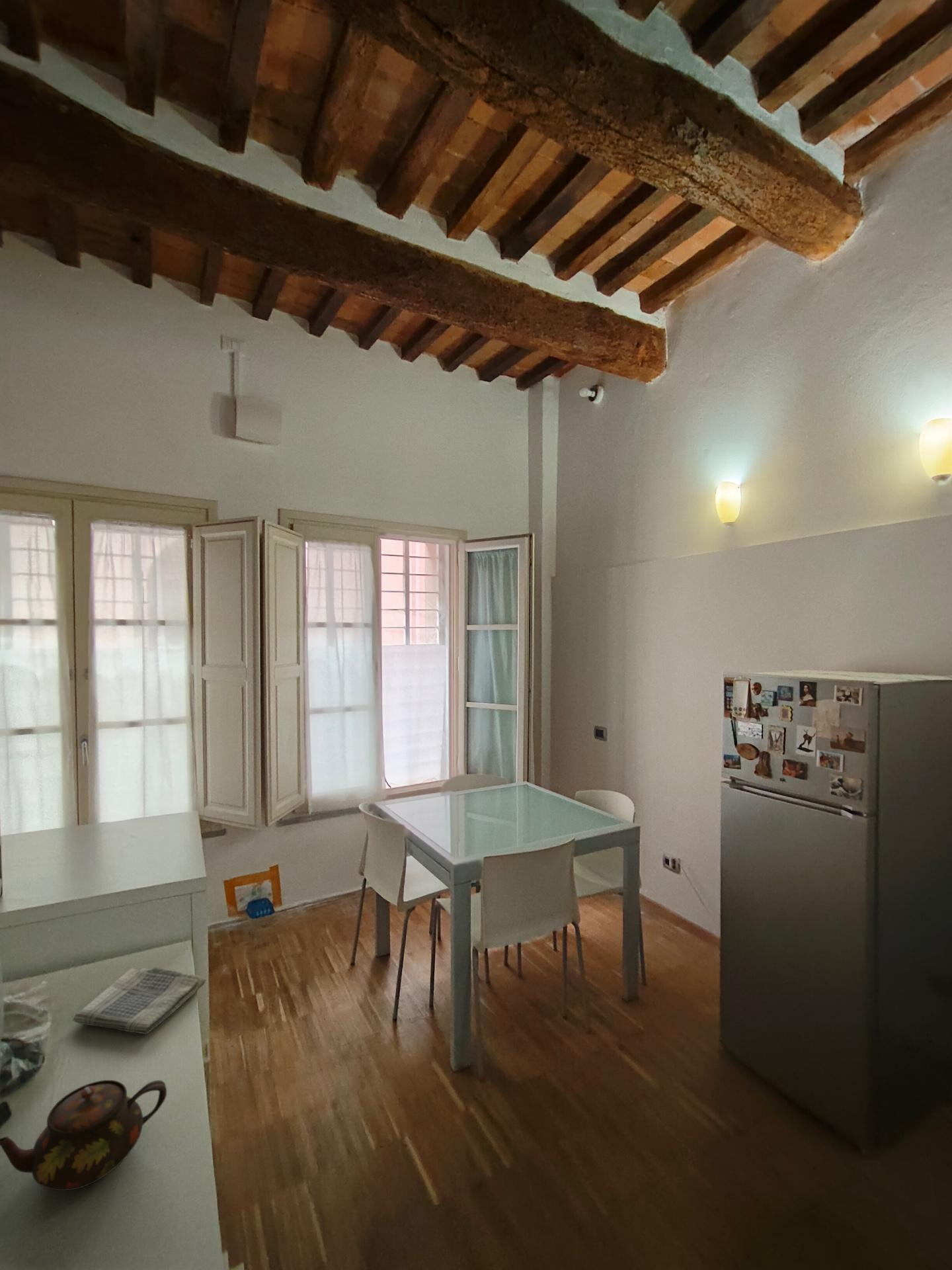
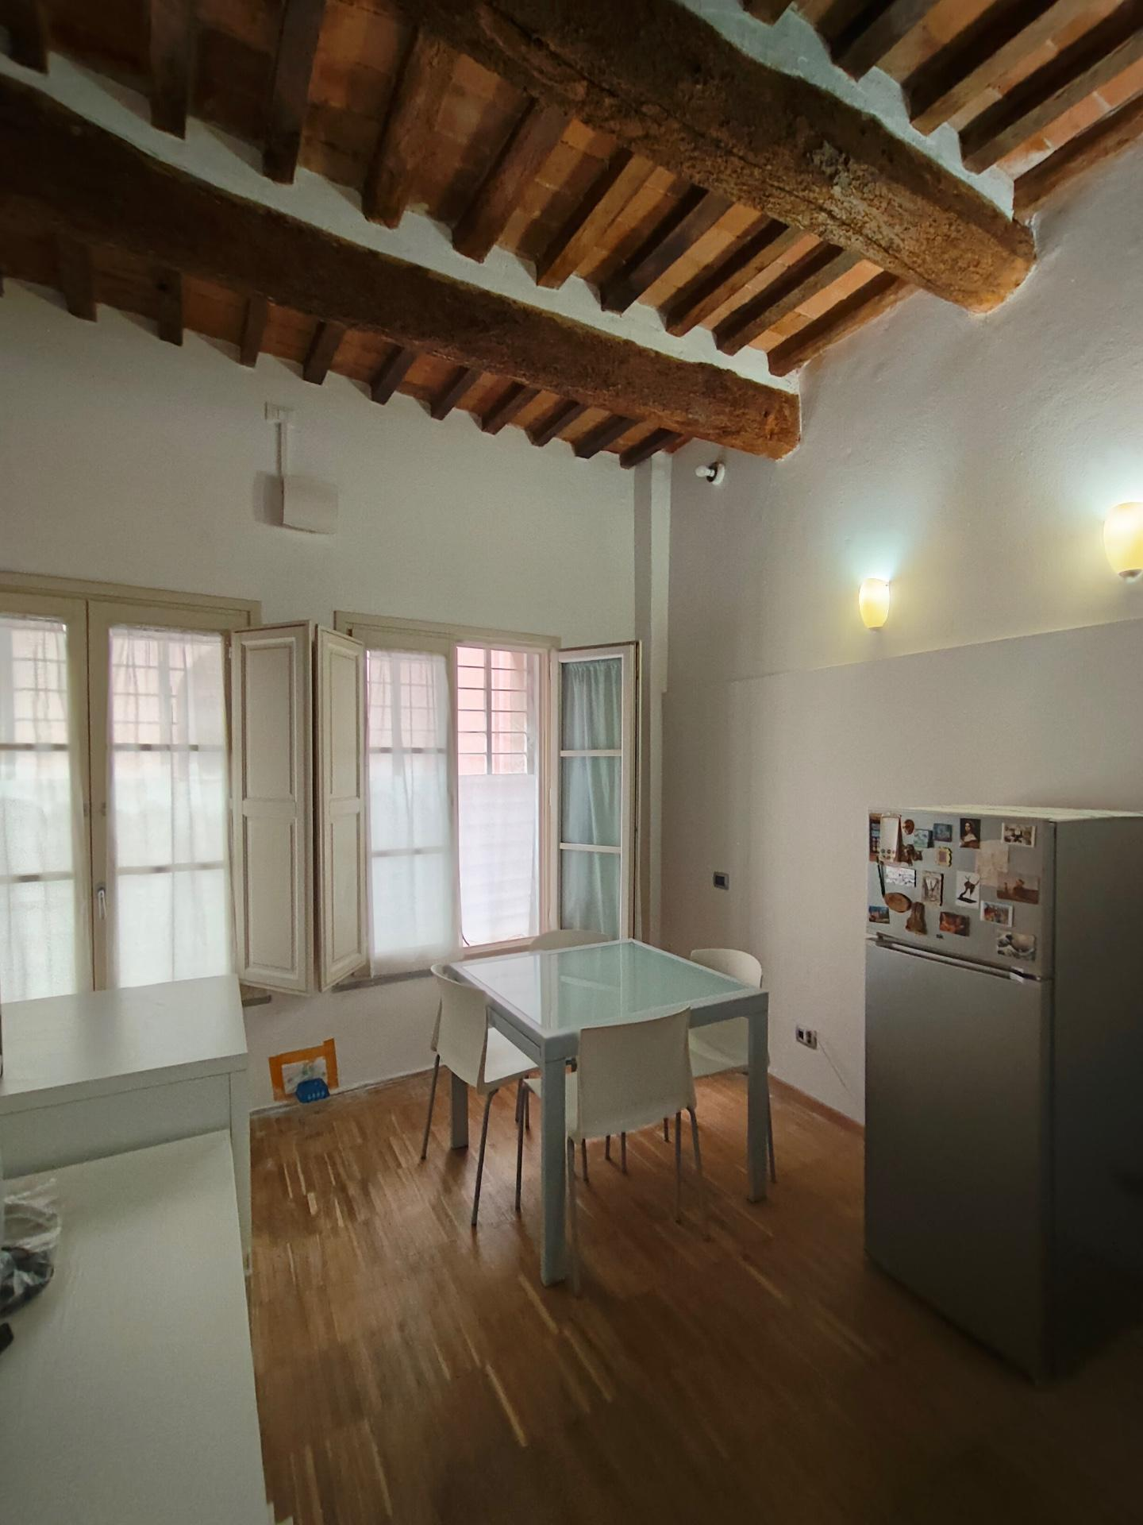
- teapot (87, 1126)
- dish towel (143, 995)
